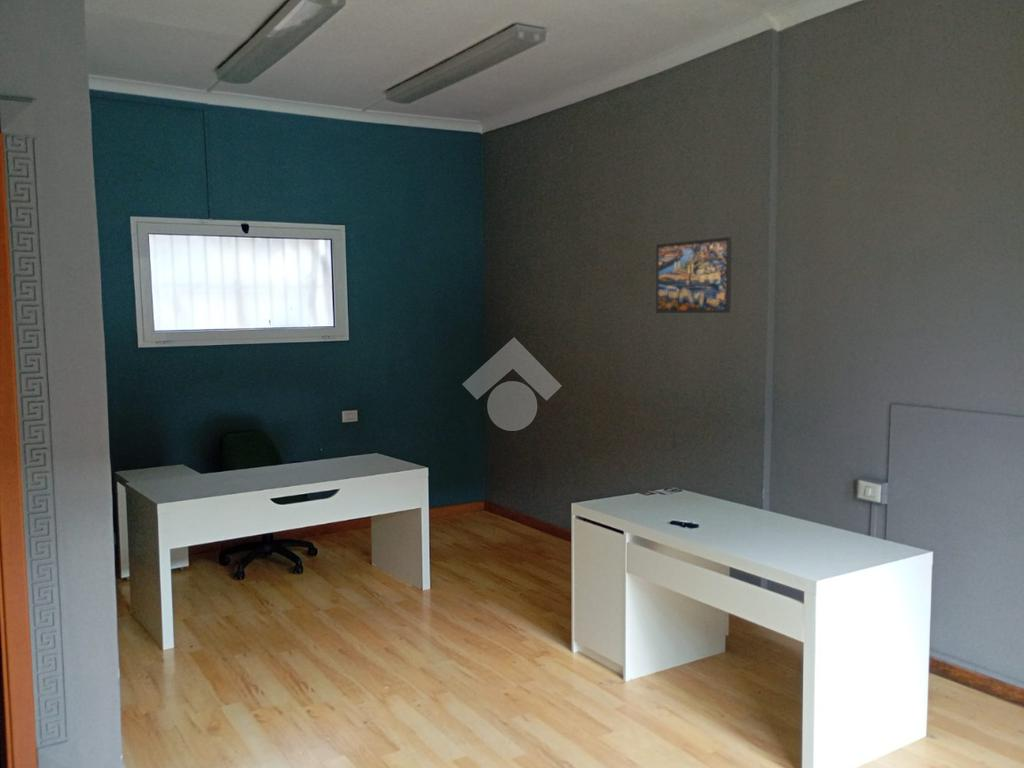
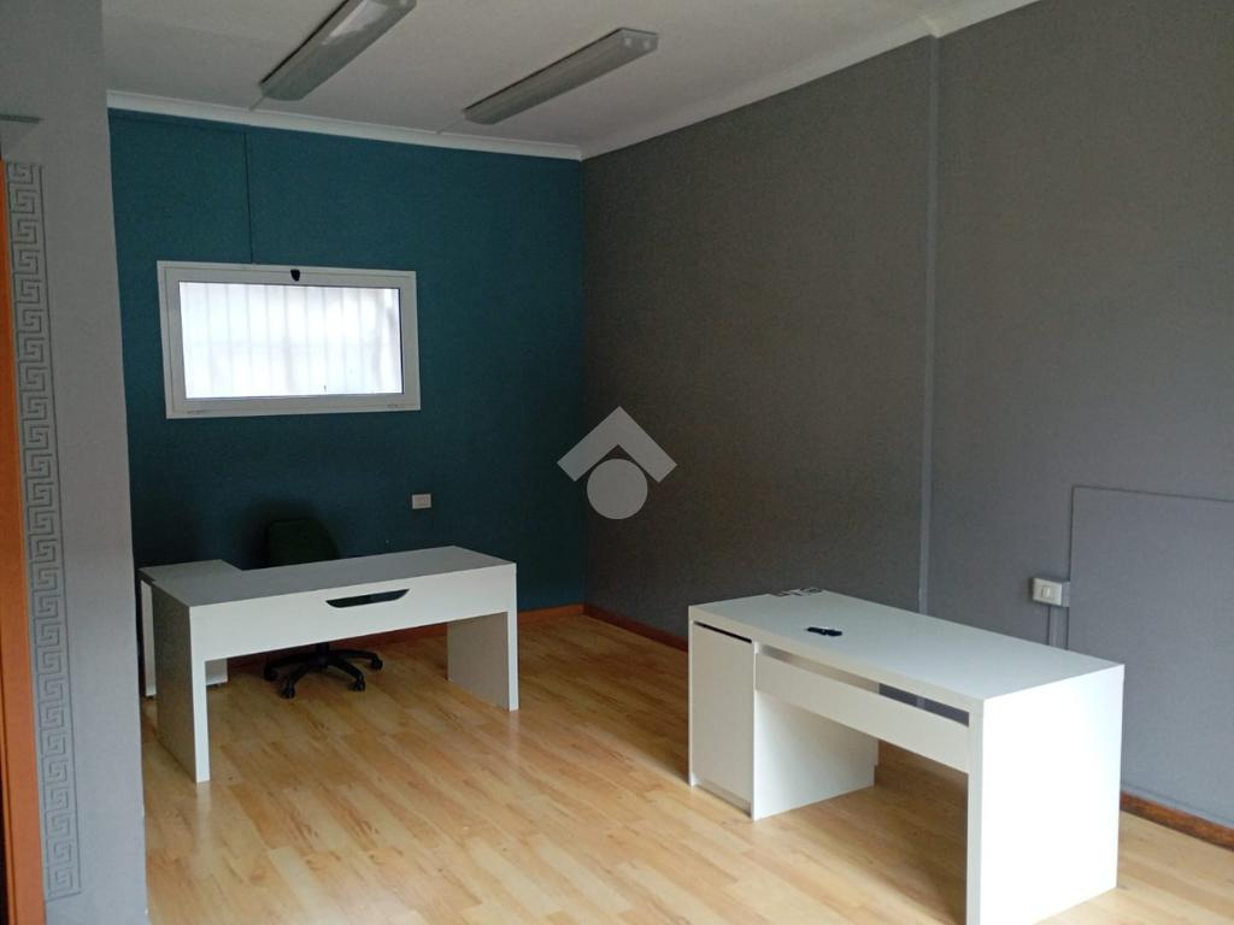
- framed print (691, 277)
